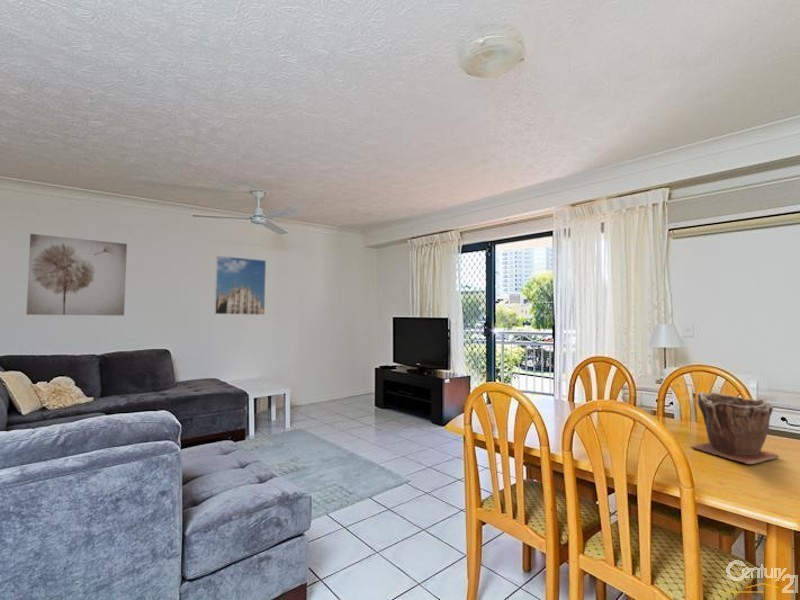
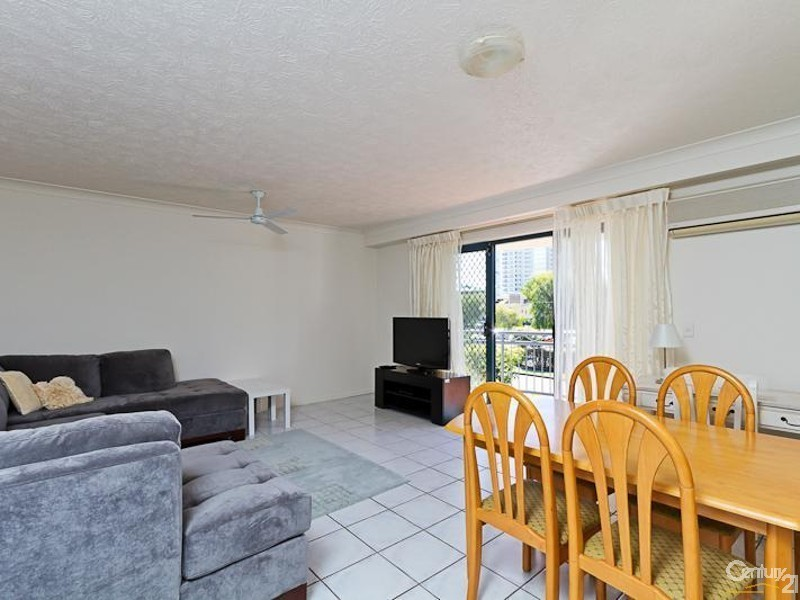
- wall art (79, 277)
- plant pot (732, 424)
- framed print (241, 286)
